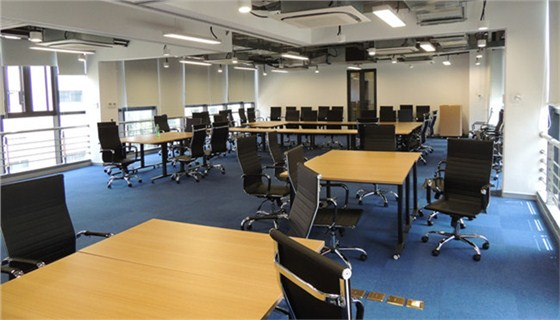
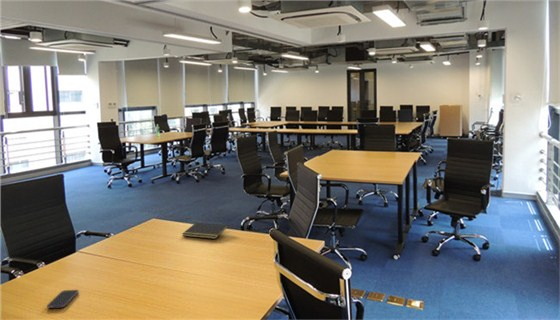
+ notepad (205, 230)
+ smartphone (63, 298)
